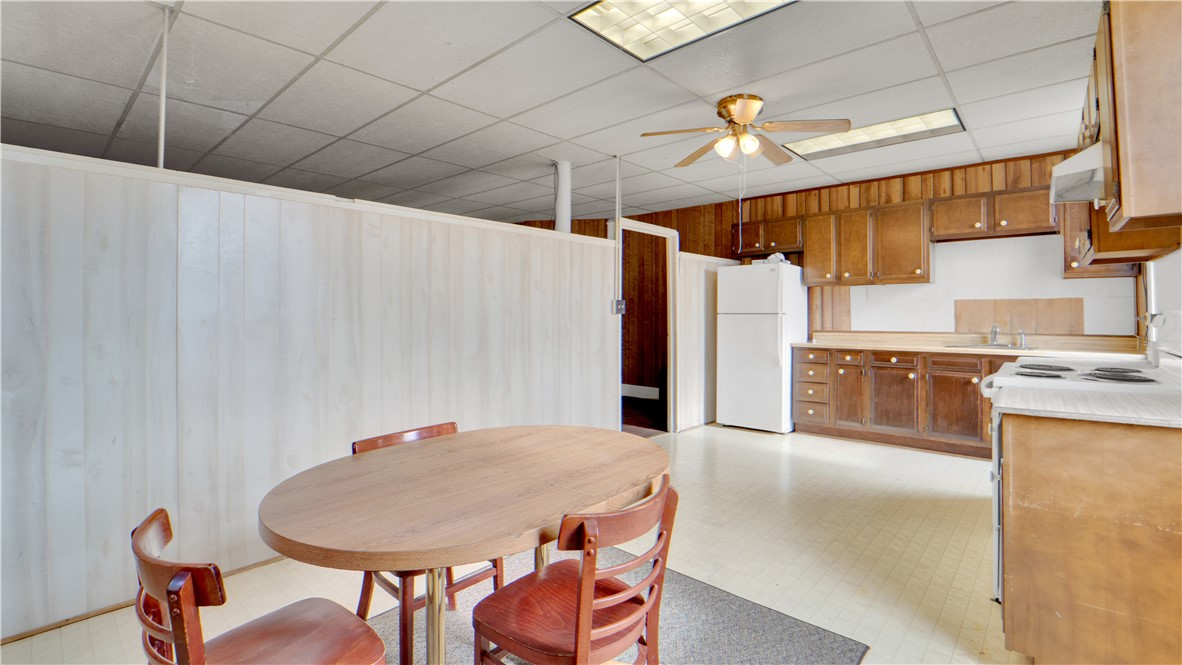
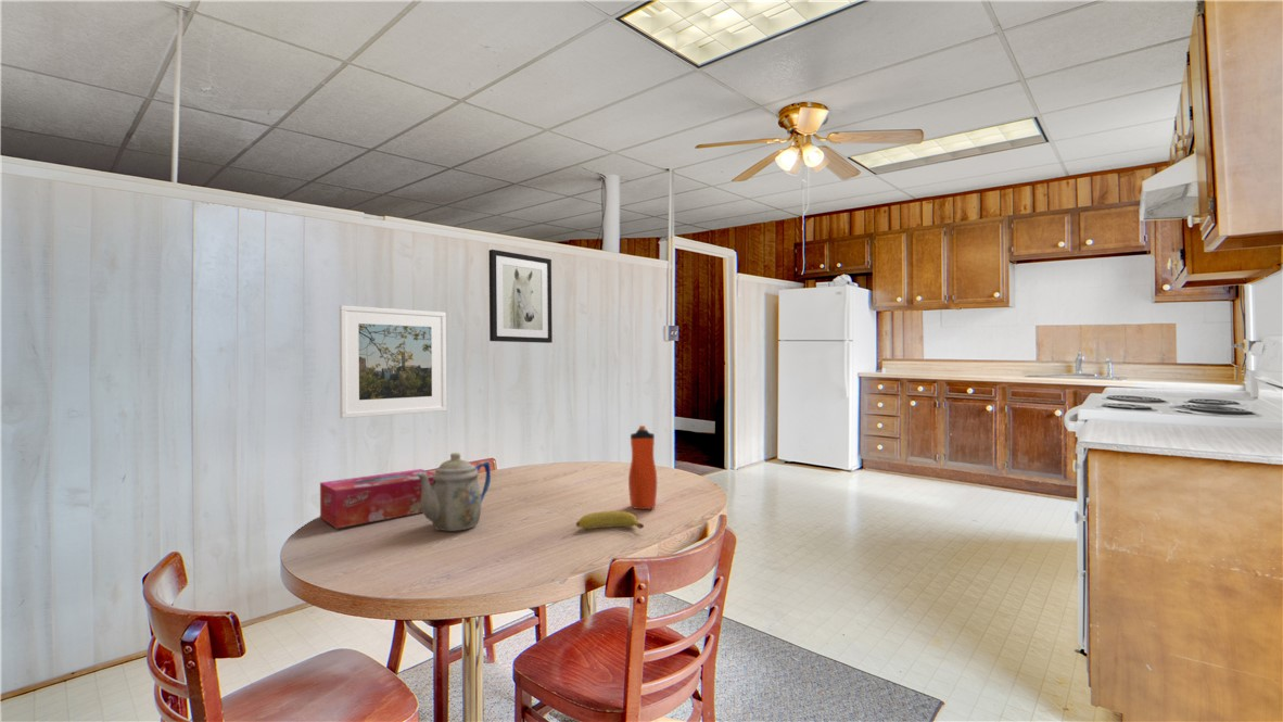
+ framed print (396, 362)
+ water bottle (643, 466)
+ teapot (456, 489)
+ tissue box (382, 495)
+ banana (608, 522)
+ wall art (521, 297)
